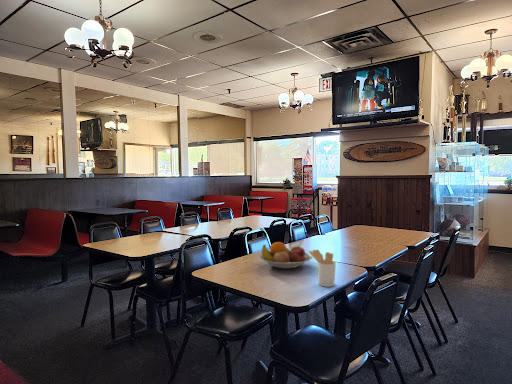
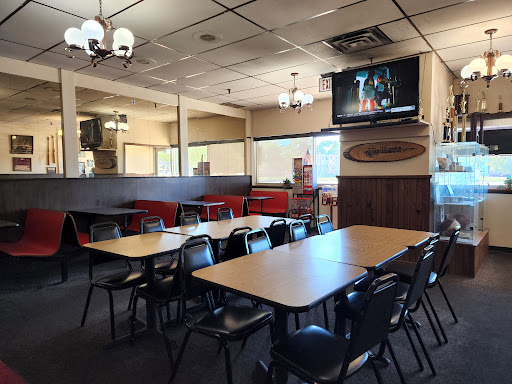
- fruit bowl (285, 253)
- utensil holder (322, 266)
